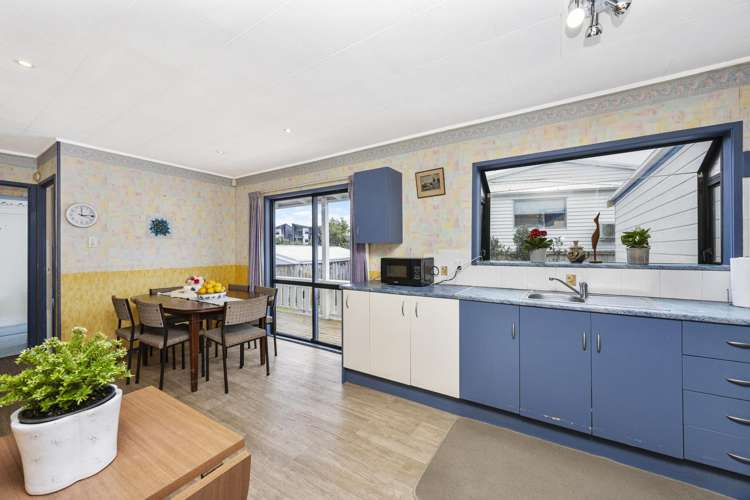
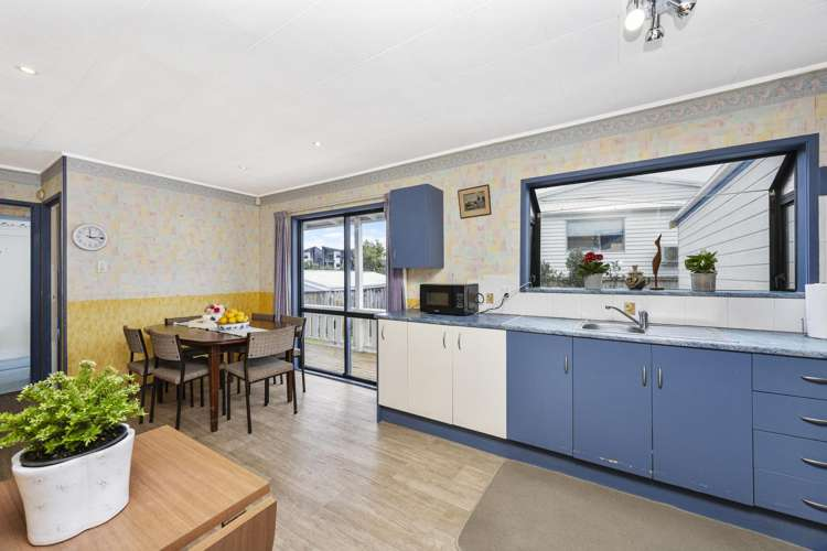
- wall art (159, 227)
